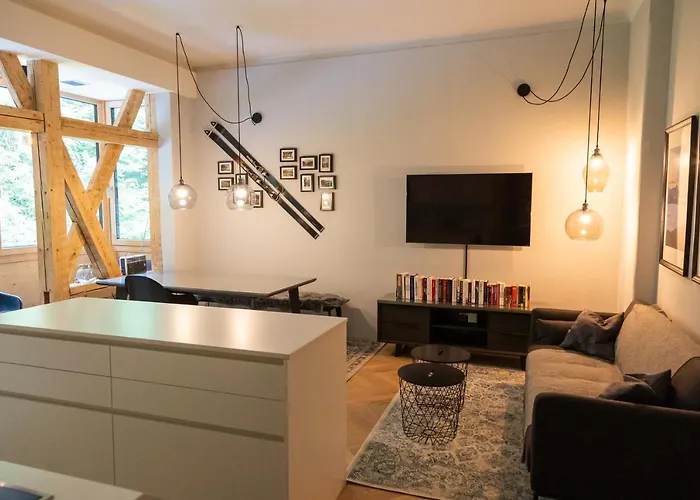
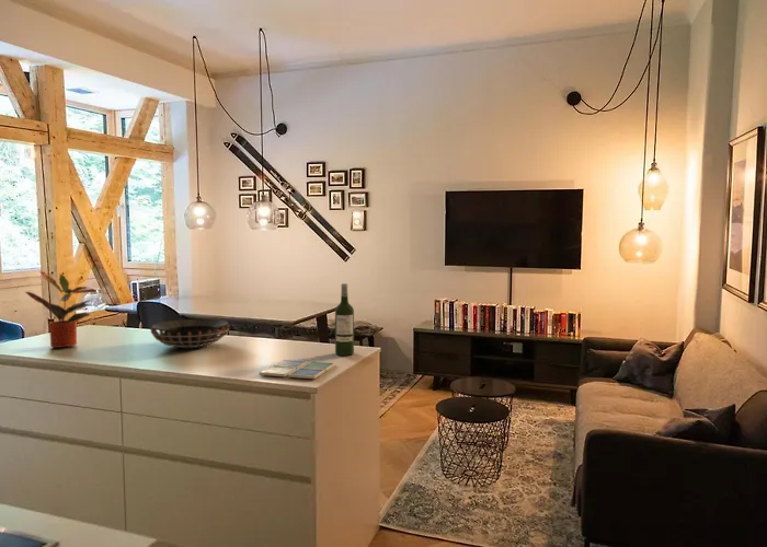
+ wine bottle (344, 318)
+ potted plant (68, 309)
+ drink coaster (298, 369)
+ decorative bowl (192, 335)
